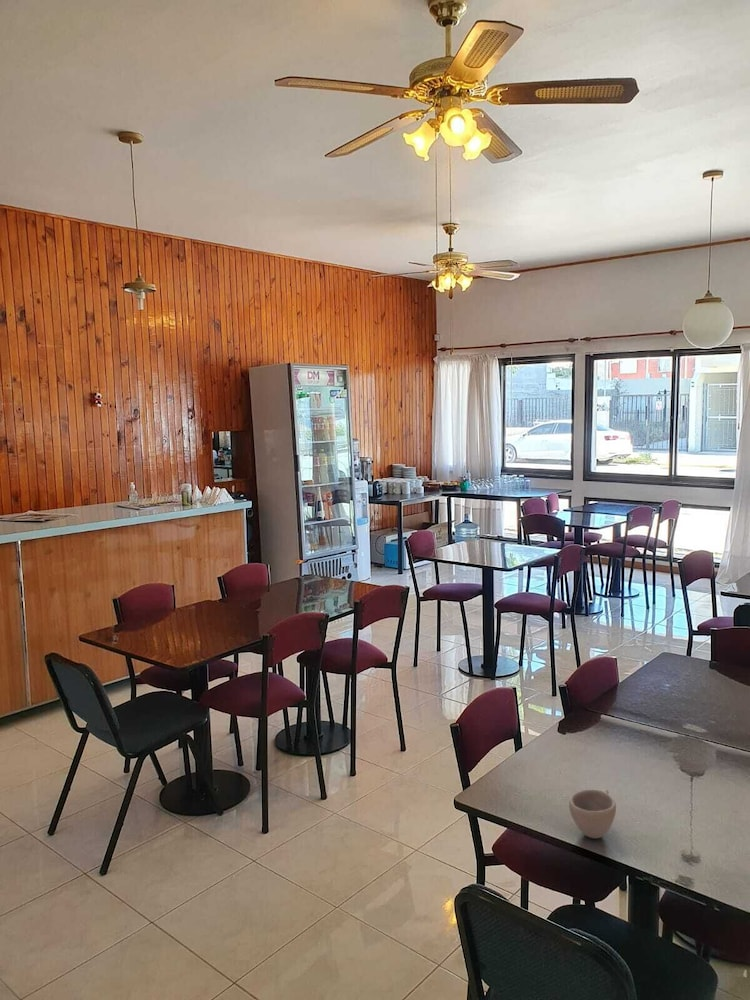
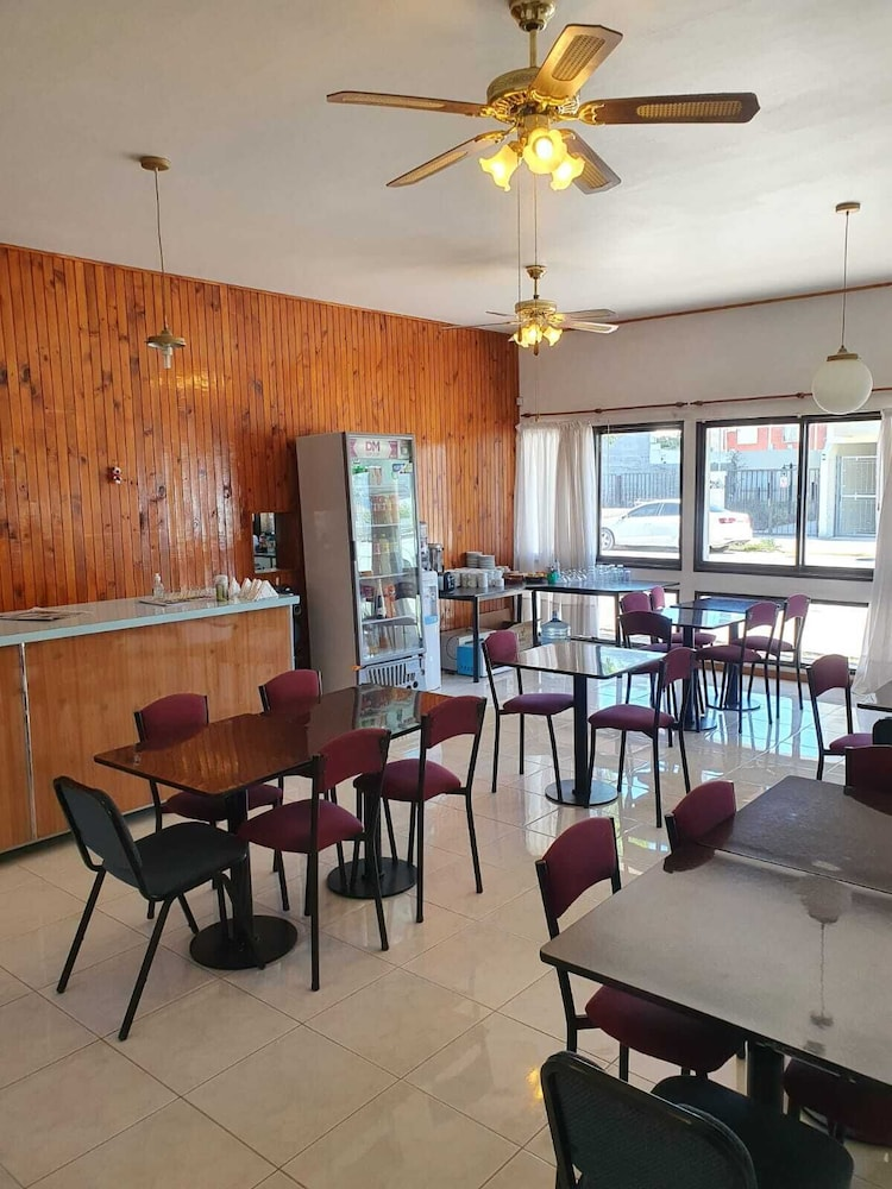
- cup (594, 813)
